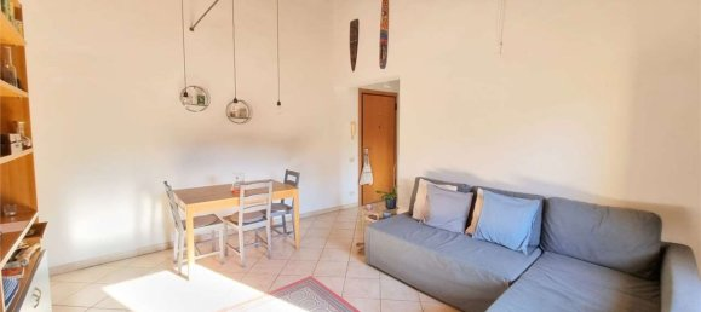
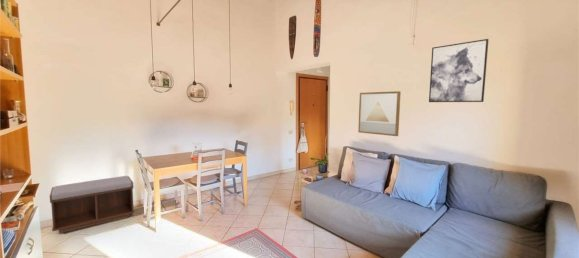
+ wall art (456, 73)
+ wall art (378, 113)
+ bench (95, 201)
